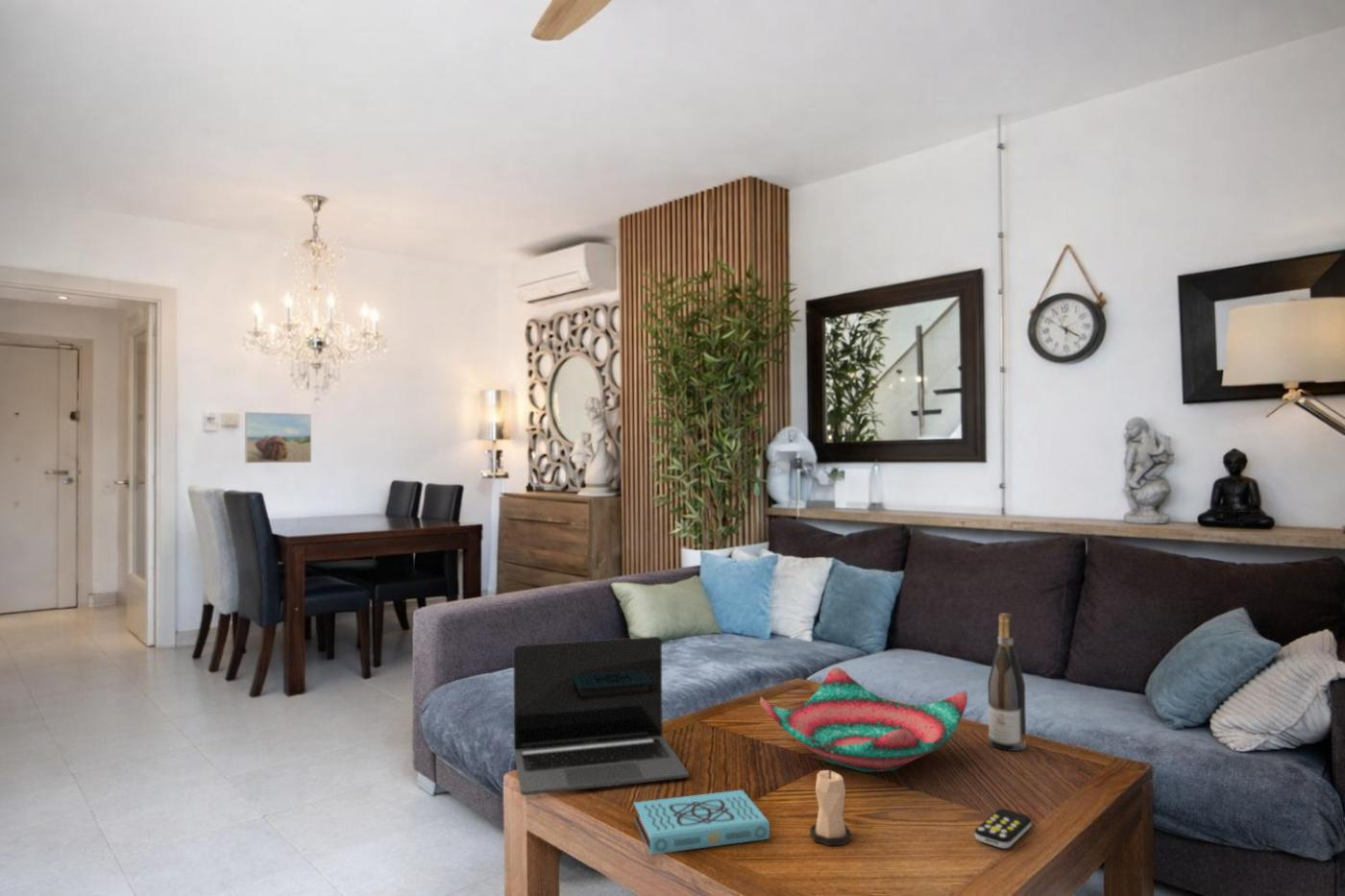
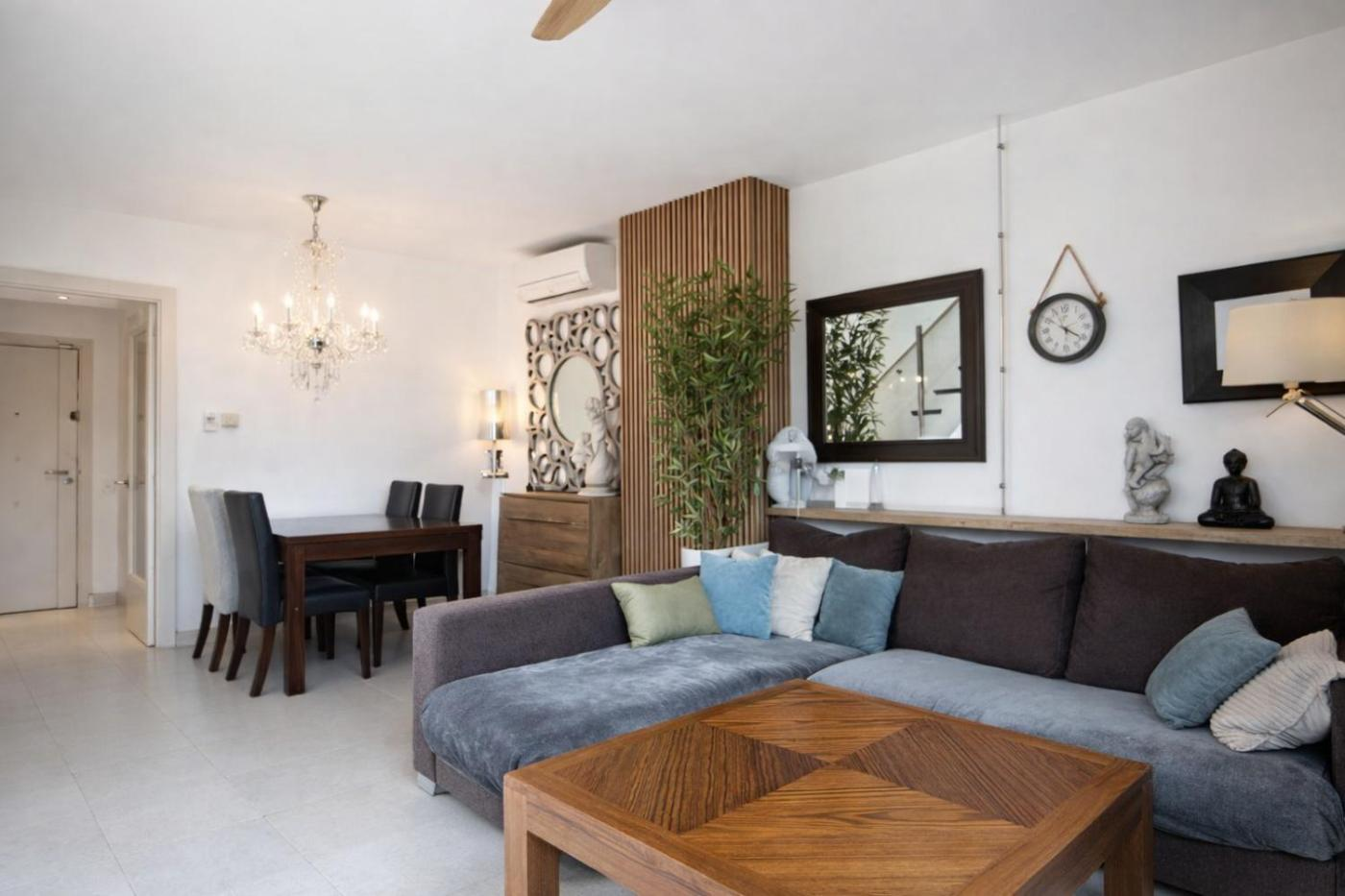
- decorative bowl (865, 724)
- wine bottle (1006, 679)
- remote control (1003, 827)
- laptop (598, 709)
- candle (830, 802)
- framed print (279, 438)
- book (699, 820)
